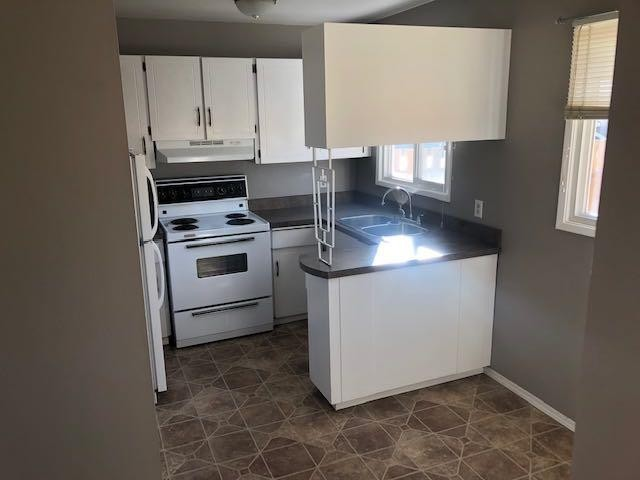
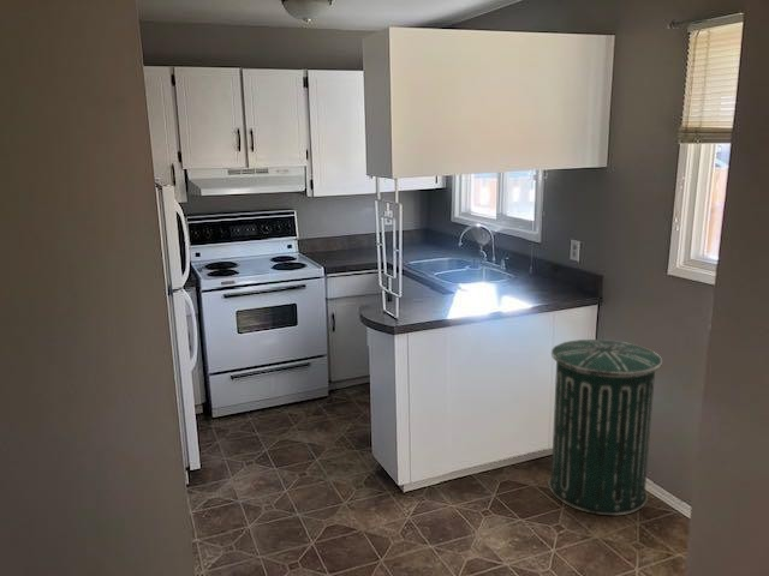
+ trash can (601, 419)
